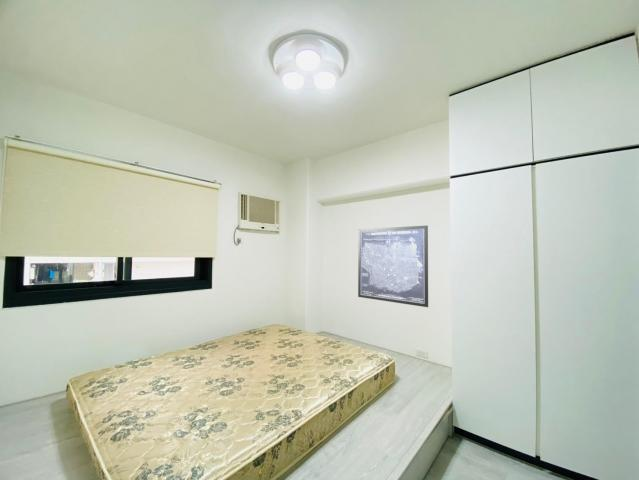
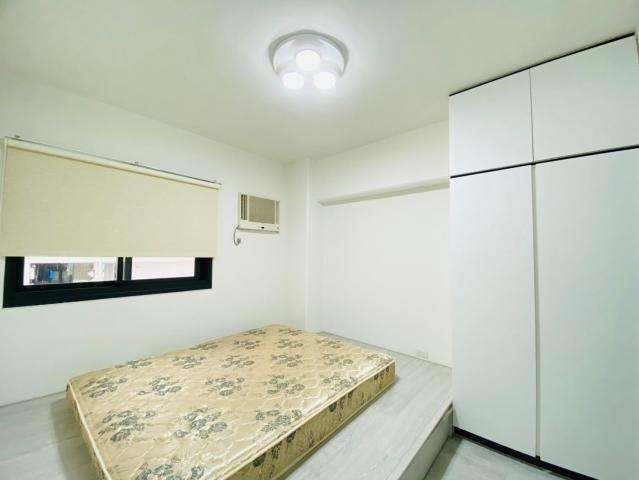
- wall art (389, 264)
